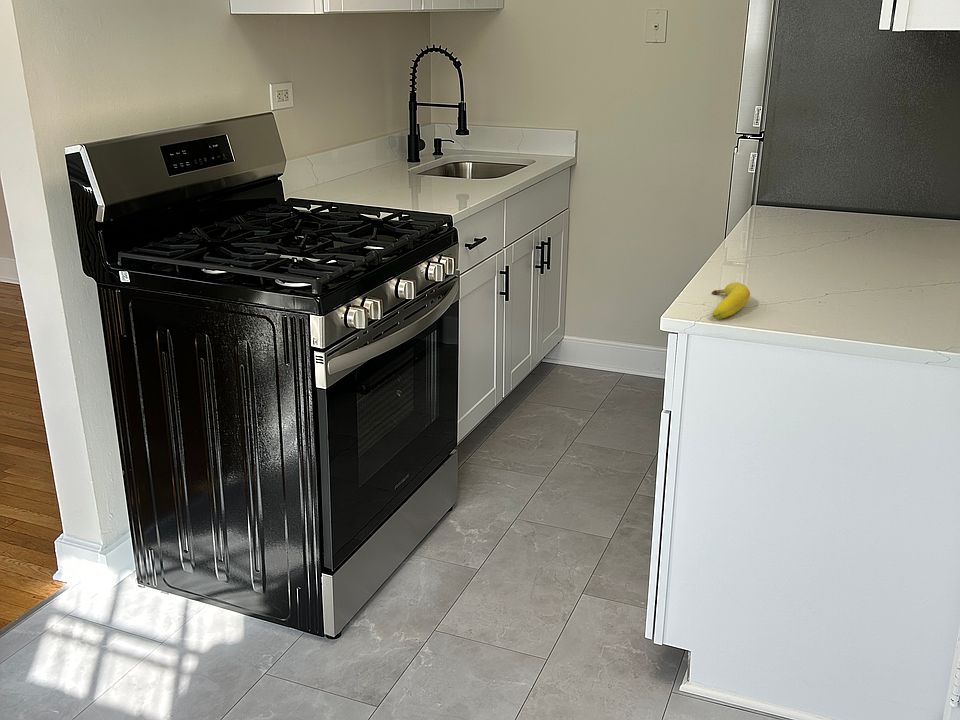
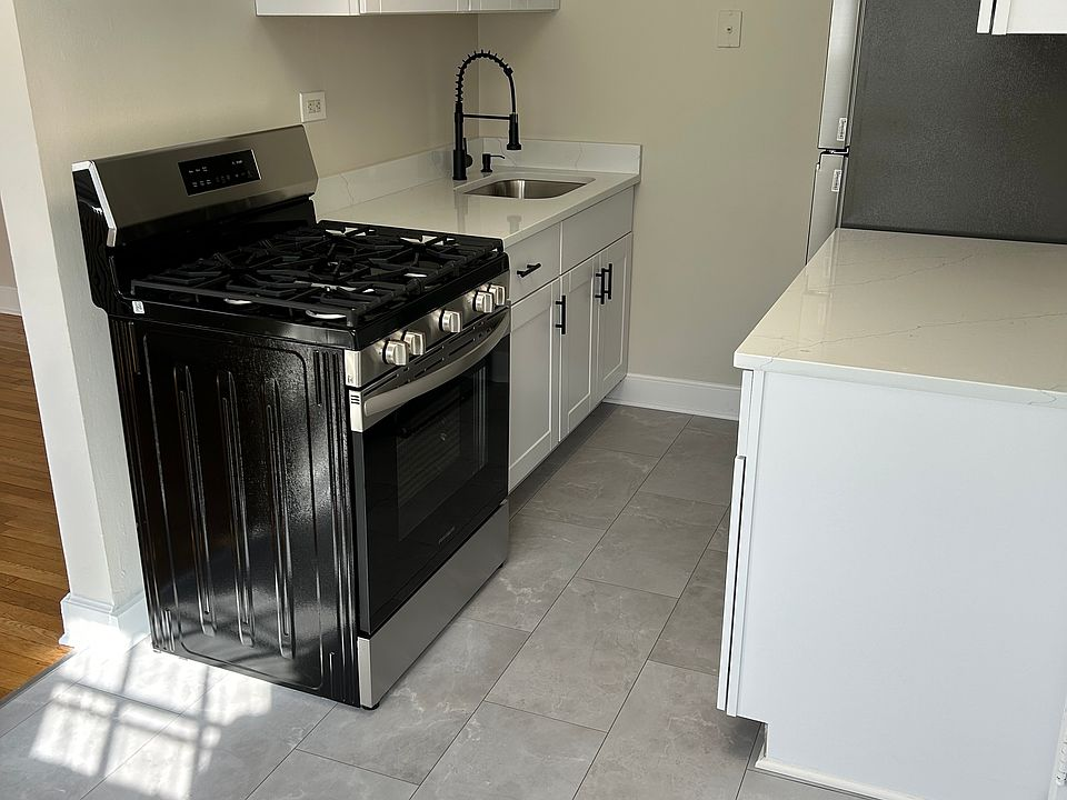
- fruit (729, 297)
